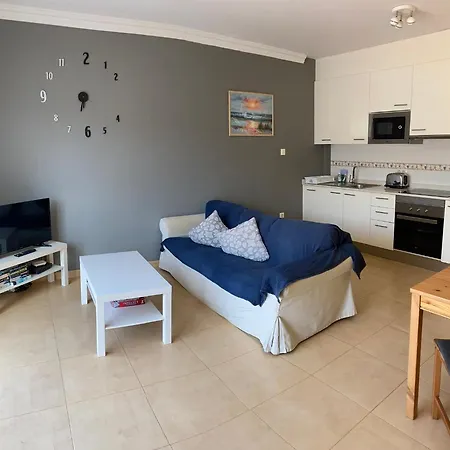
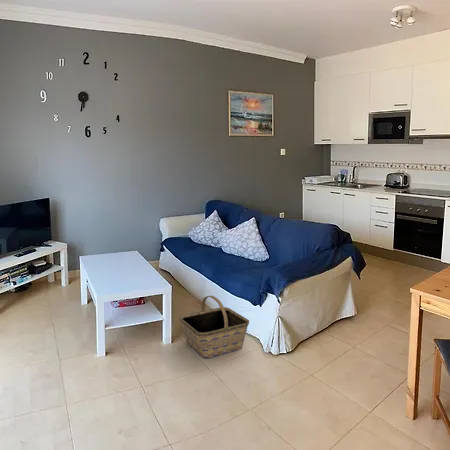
+ basket (214, 321)
